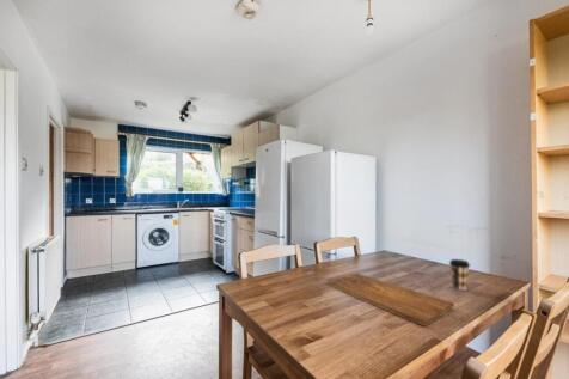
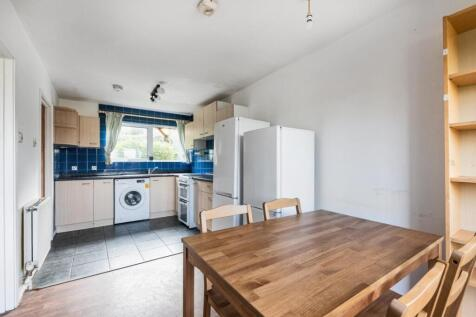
- coffee cup (459, 274)
- cutting board (383, 293)
